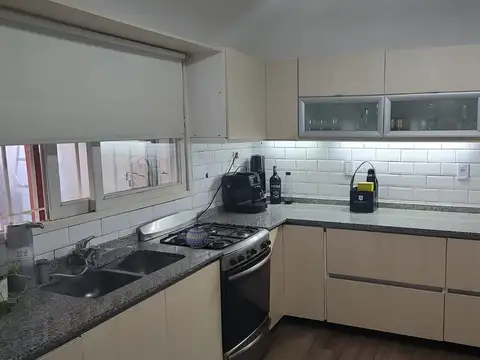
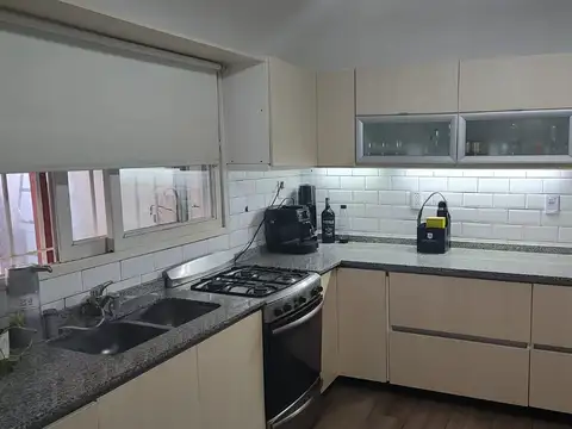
- teapot (197, 236)
